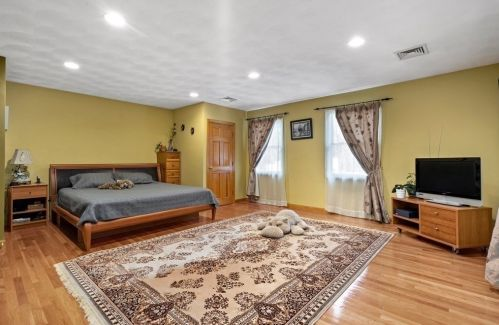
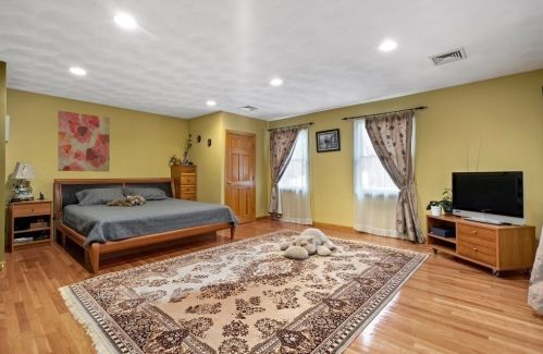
+ wall art (85, 143)
